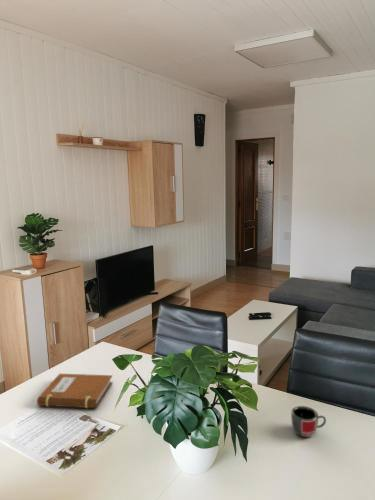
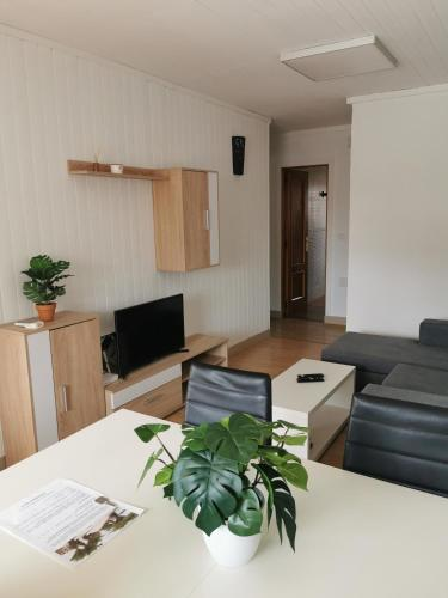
- notebook (75, 390)
- mug (308, 422)
